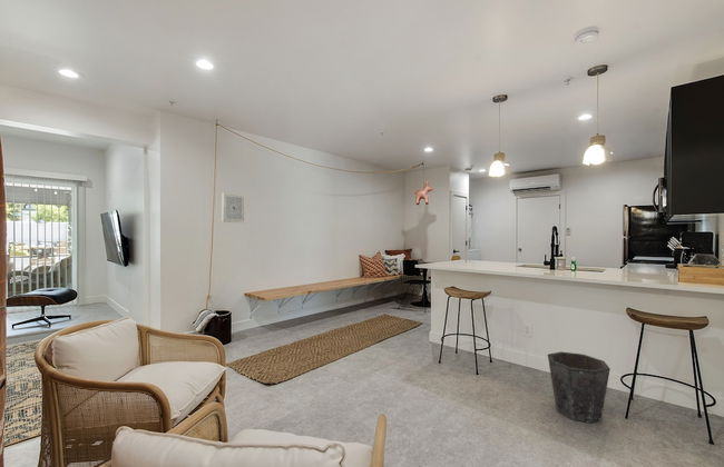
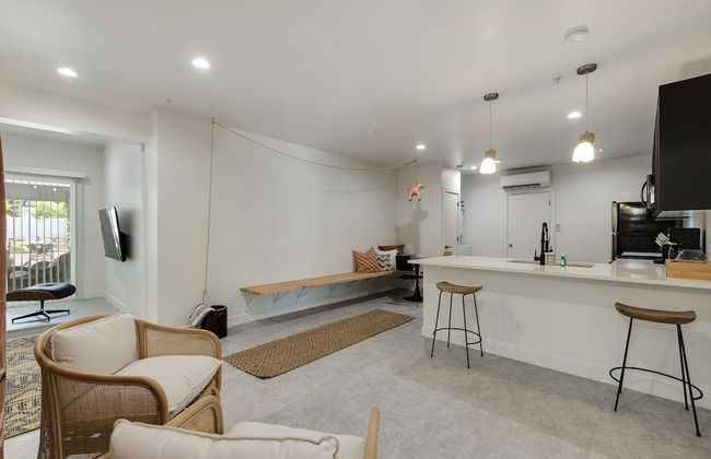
- wall art (234, 208)
- waste bin (577, 386)
